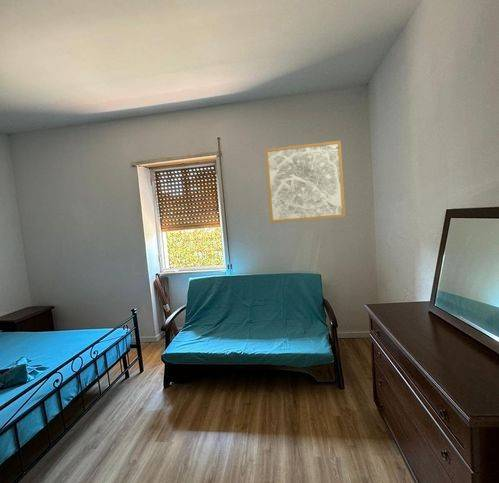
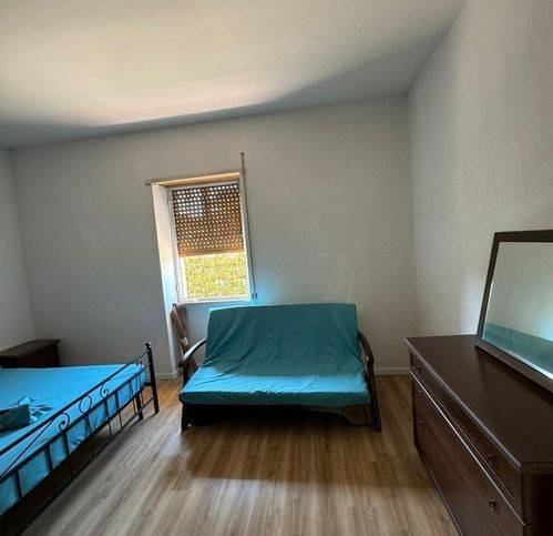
- wall art (304, 182)
